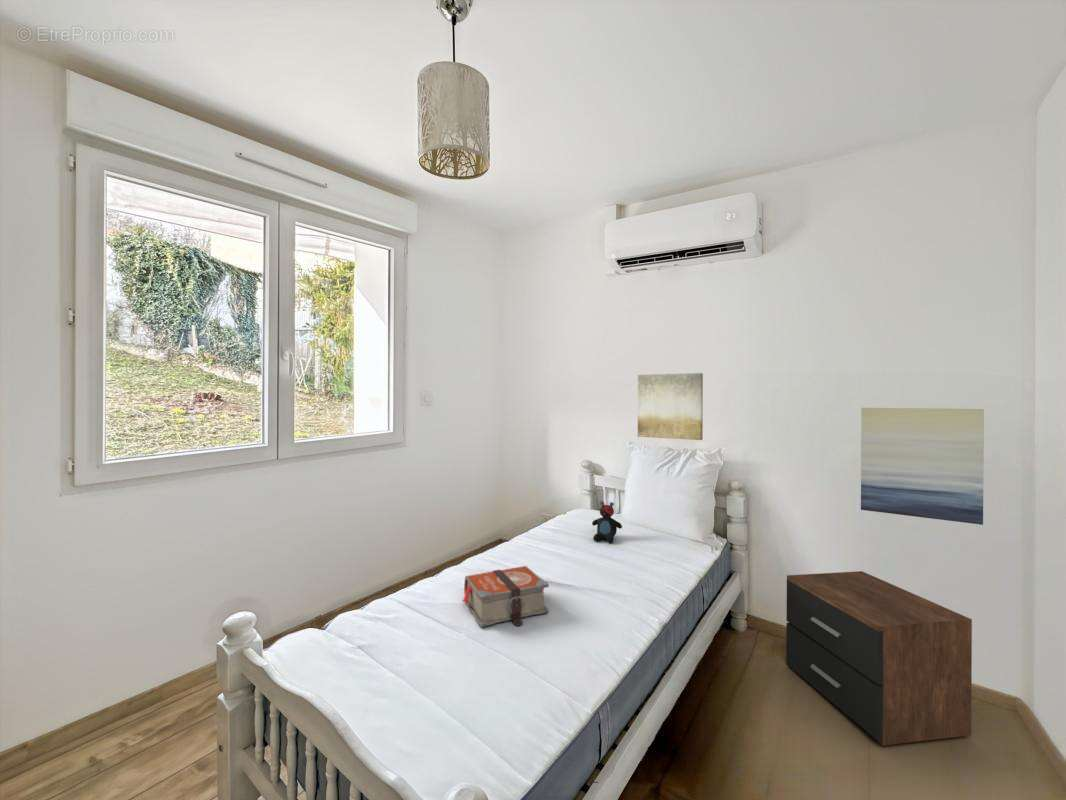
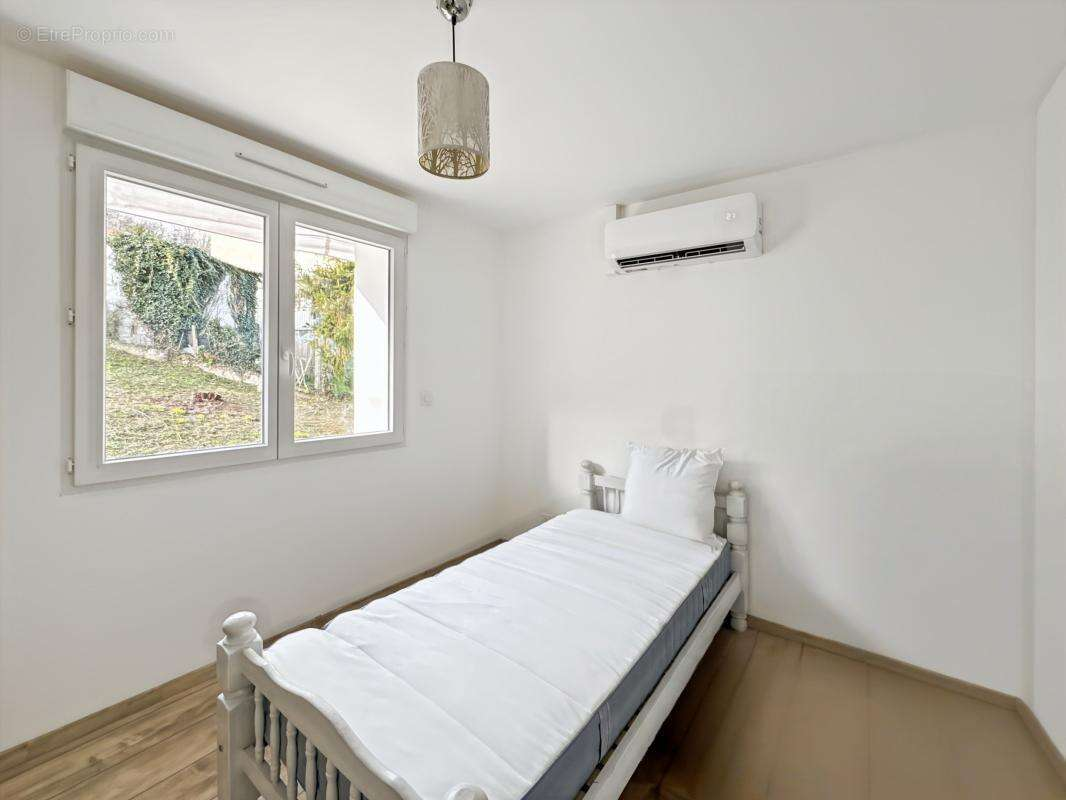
- wall art (669, 406)
- nightstand (868, 646)
- teddy bear (605, 521)
- wall art (918, 462)
- bible (504, 595)
